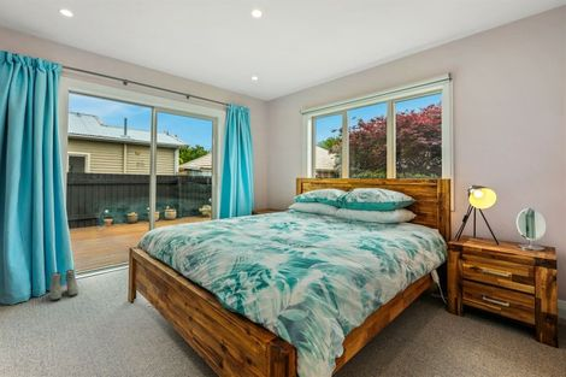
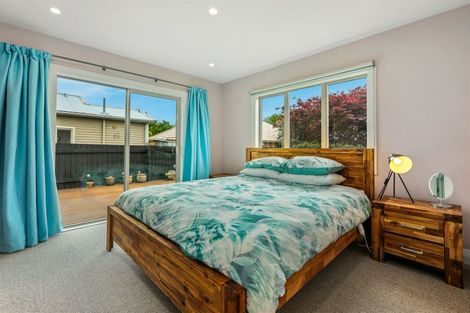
- boots (66, 283)
